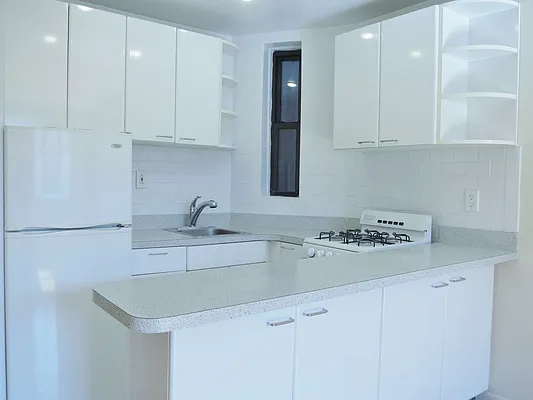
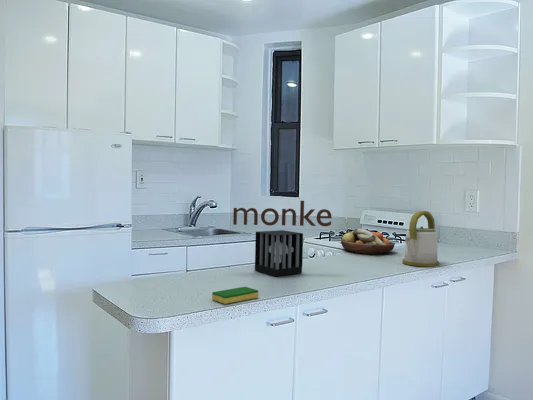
+ kettle (419, 237)
+ fruit bowl (367, 239)
+ knife block (282, 236)
+ dish sponge (235, 294)
